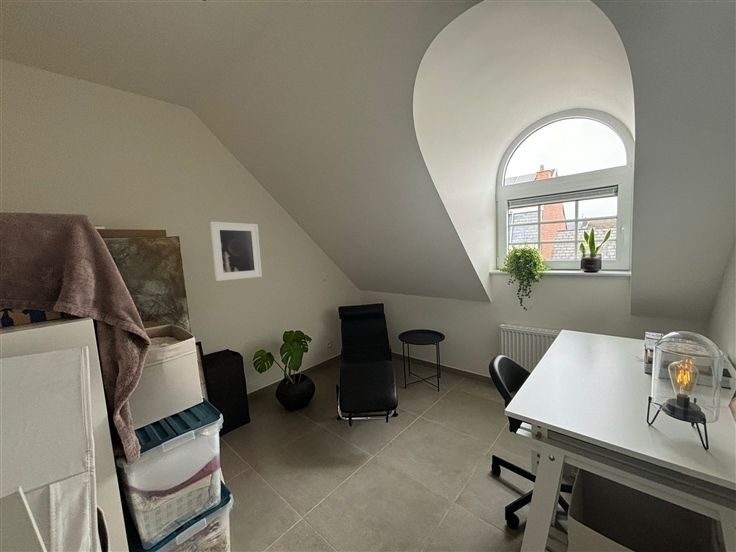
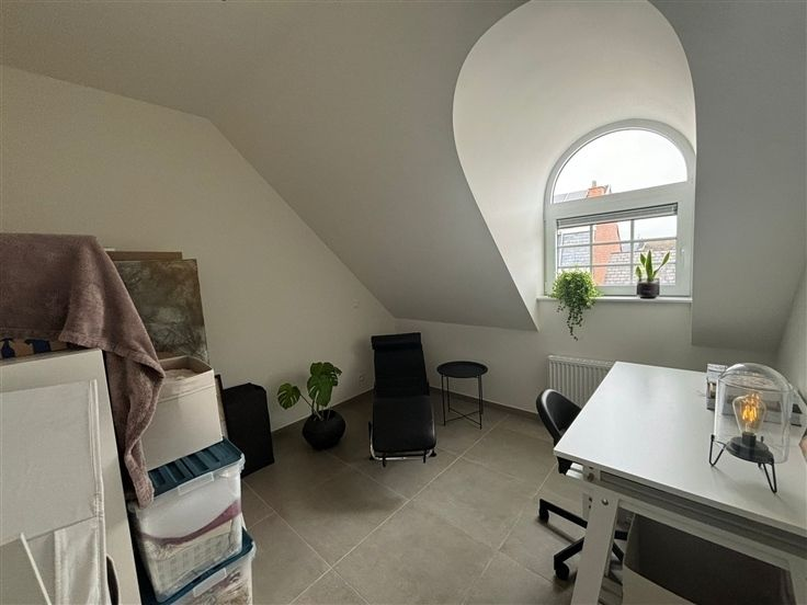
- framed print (237, 251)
